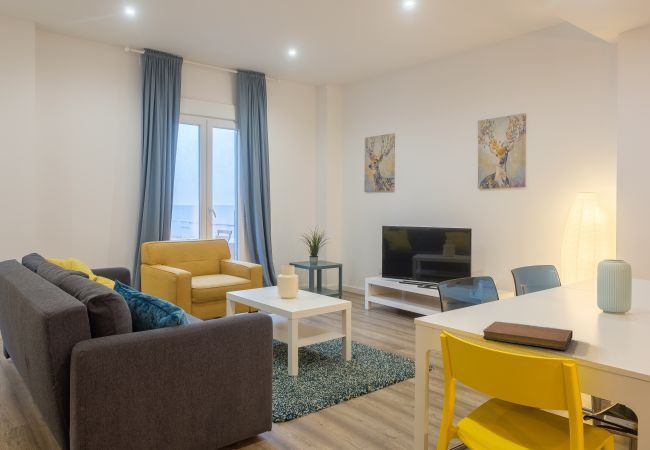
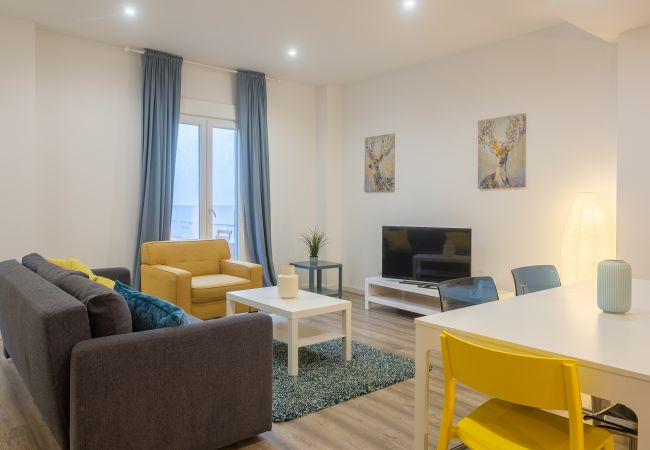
- notebook (527, 333)
